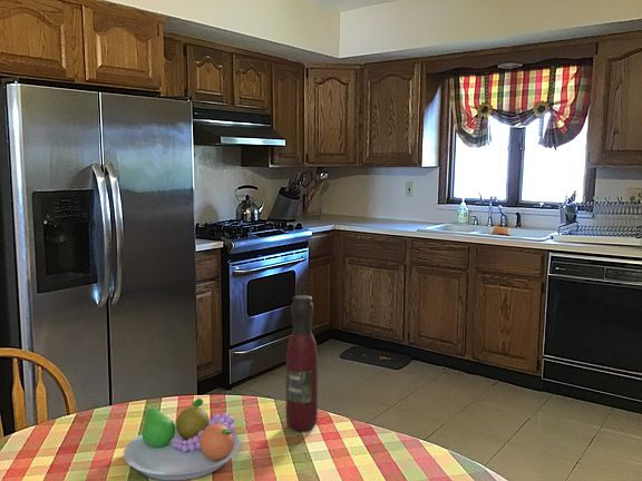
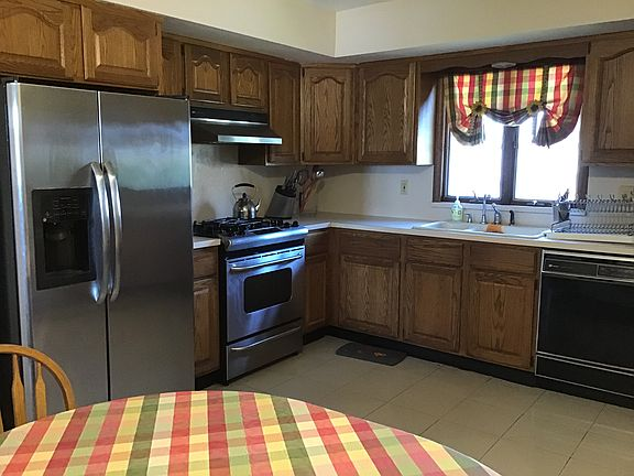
- fruit bowl (182, 433)
- wine bottle (301, 362)
